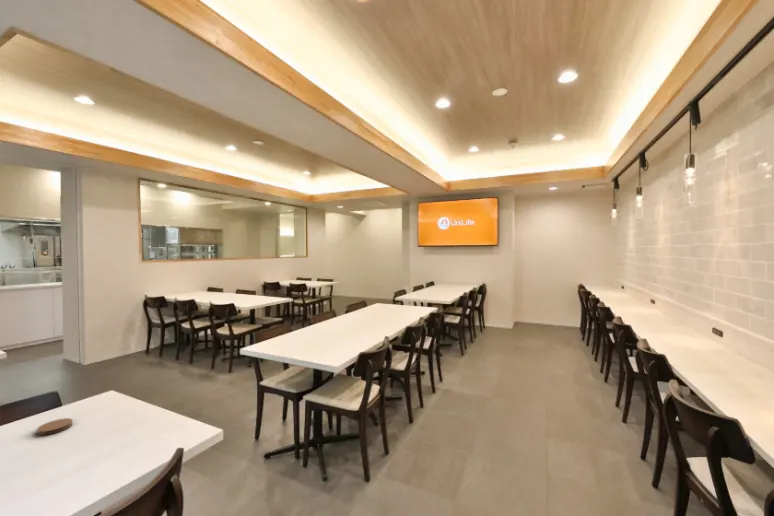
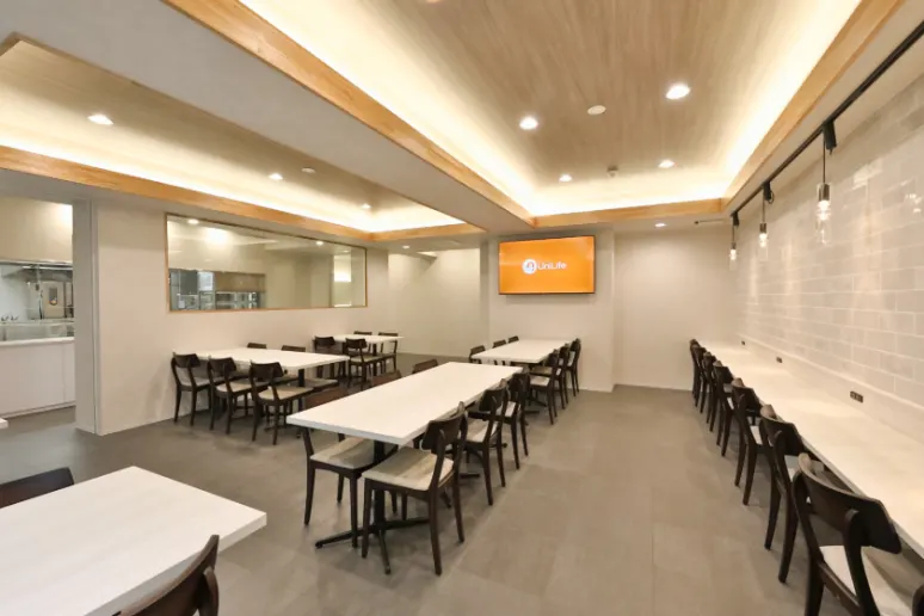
- coaster (55, 426)
